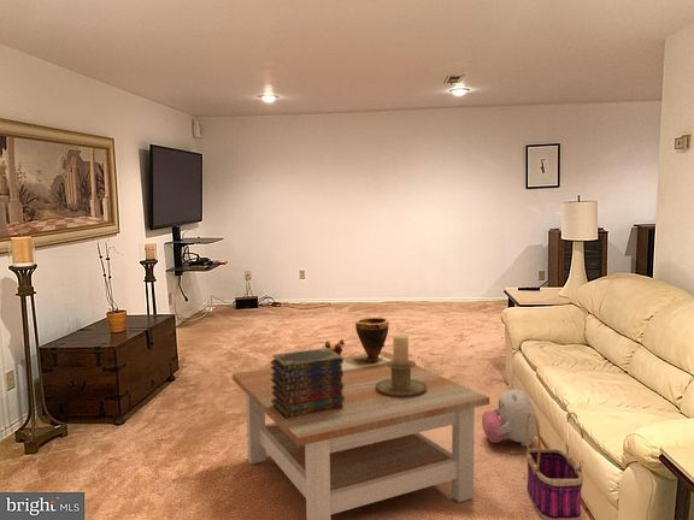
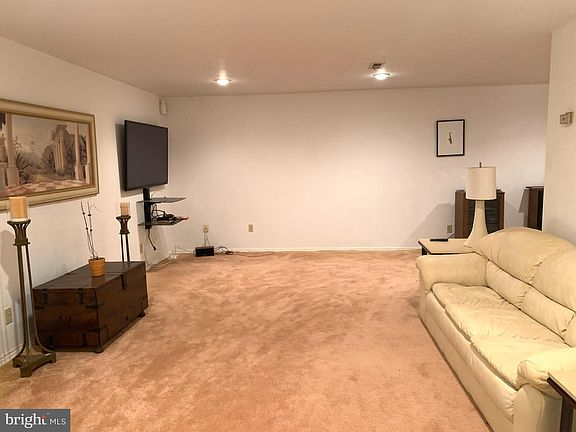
- basket (553, 459)
- clay pot (360, 341)
- candle holder (400, 362)
- plush toy (511, 415)
- book stack (306, 380)
- coffee table (352, 431)
